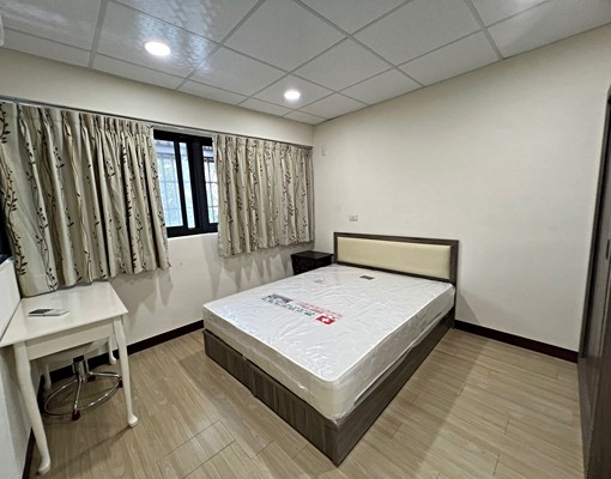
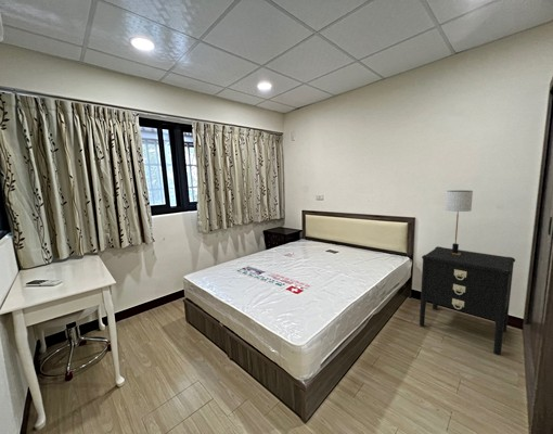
+ nightstand (463, 293)
+ table lamp (456, 222)
